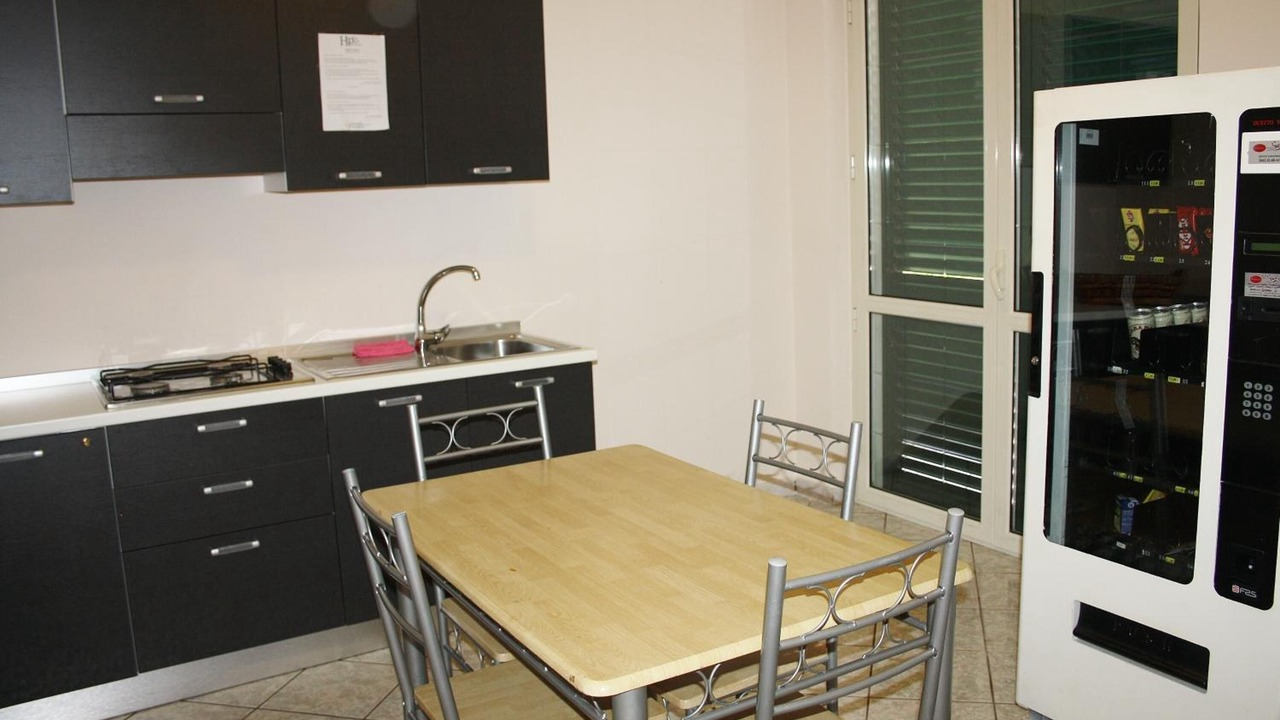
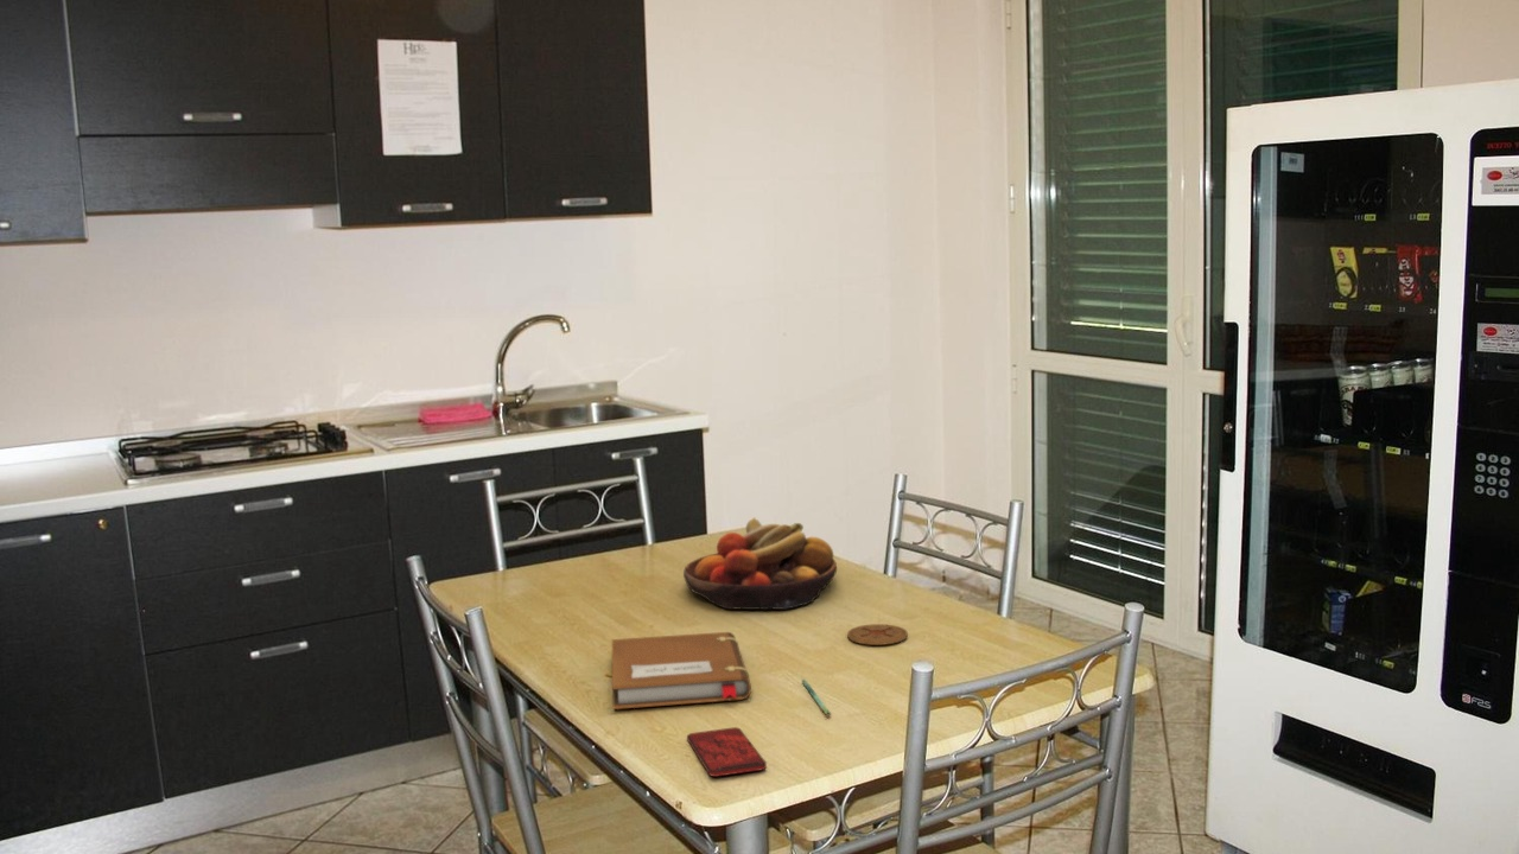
+ pen (815, 696)
+ notebook (678, 669)
+ smartphone (725, 751)
+ coaster (877, 633)
+ fruit bowl (758, 559)
